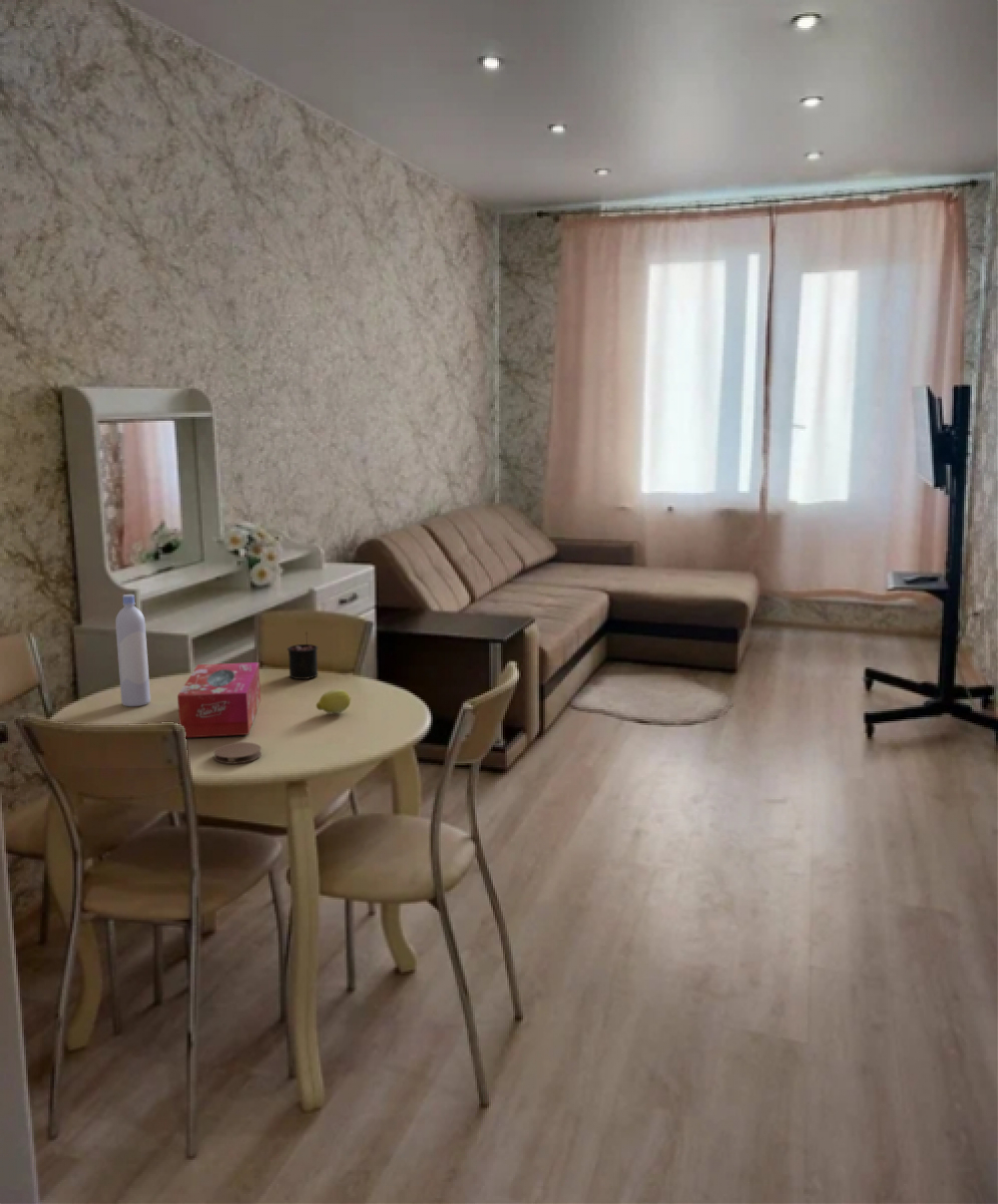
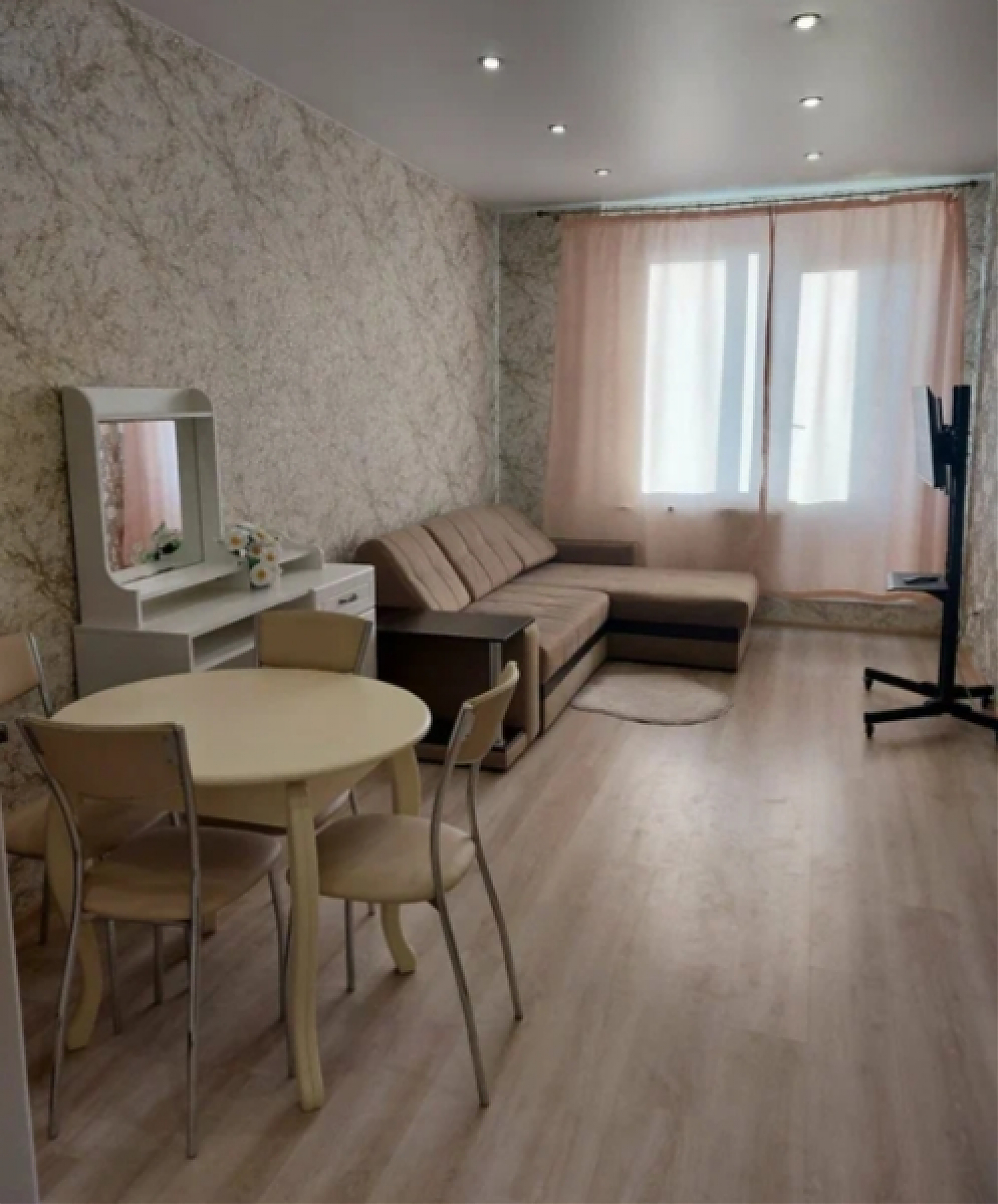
- tissue box (222, 697)
- candle (302, 654)
- bottle (132, 649)
- coaster (238, 752)
- fruit (334, 701)
